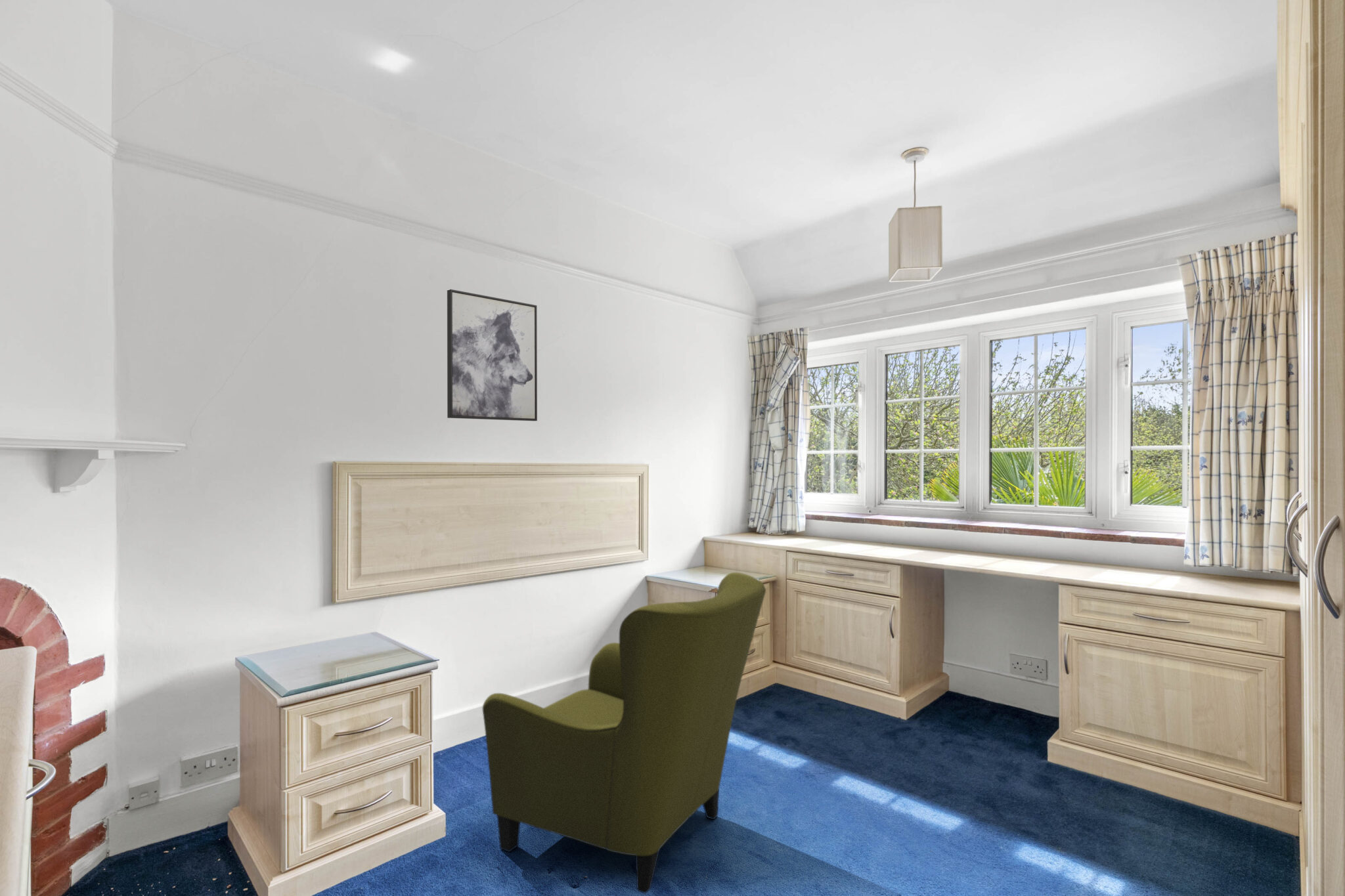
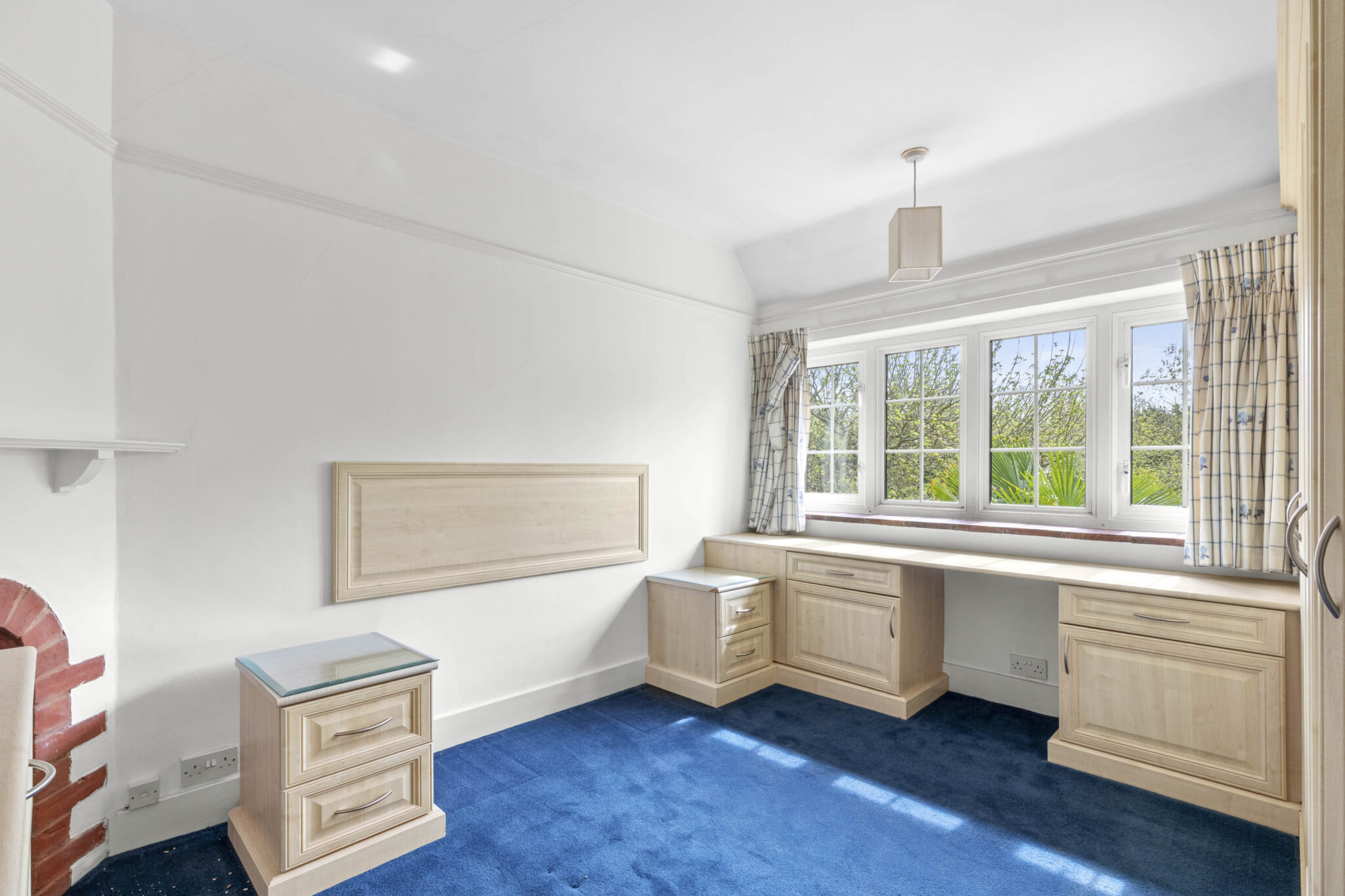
- armchair (634, 707)
- wall art (494, 358)
